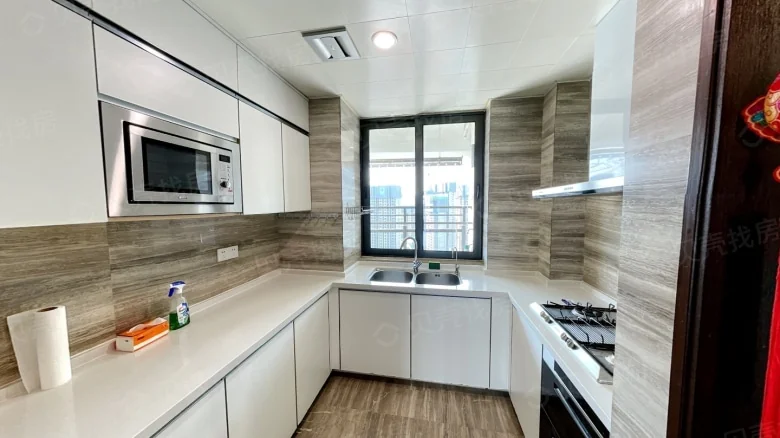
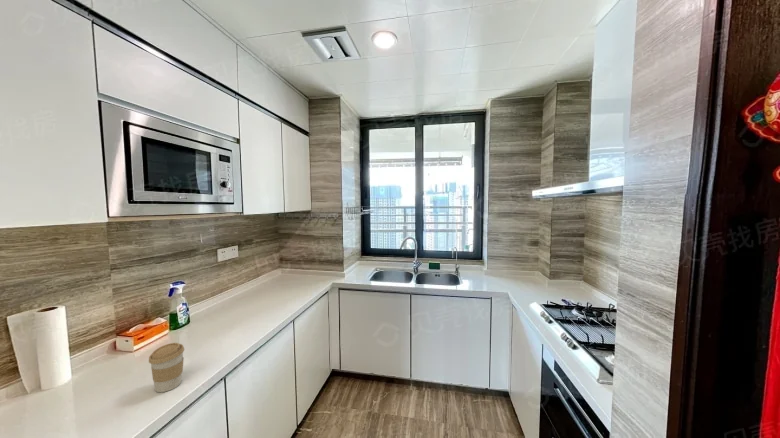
+ coffee cup (167, 366)
